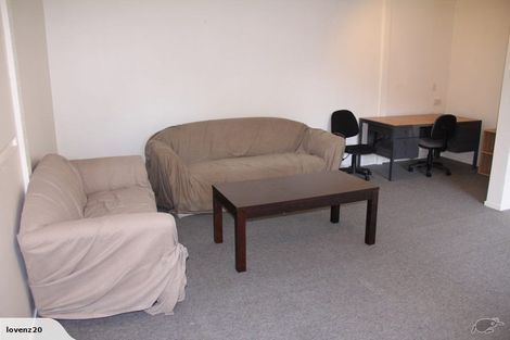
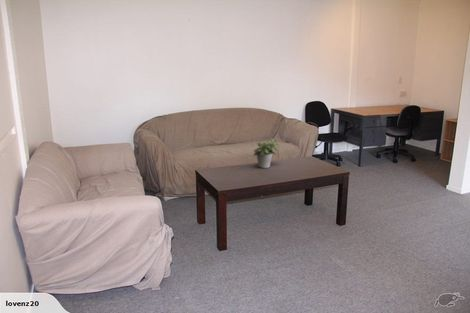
+ potted plant (266, 153)
